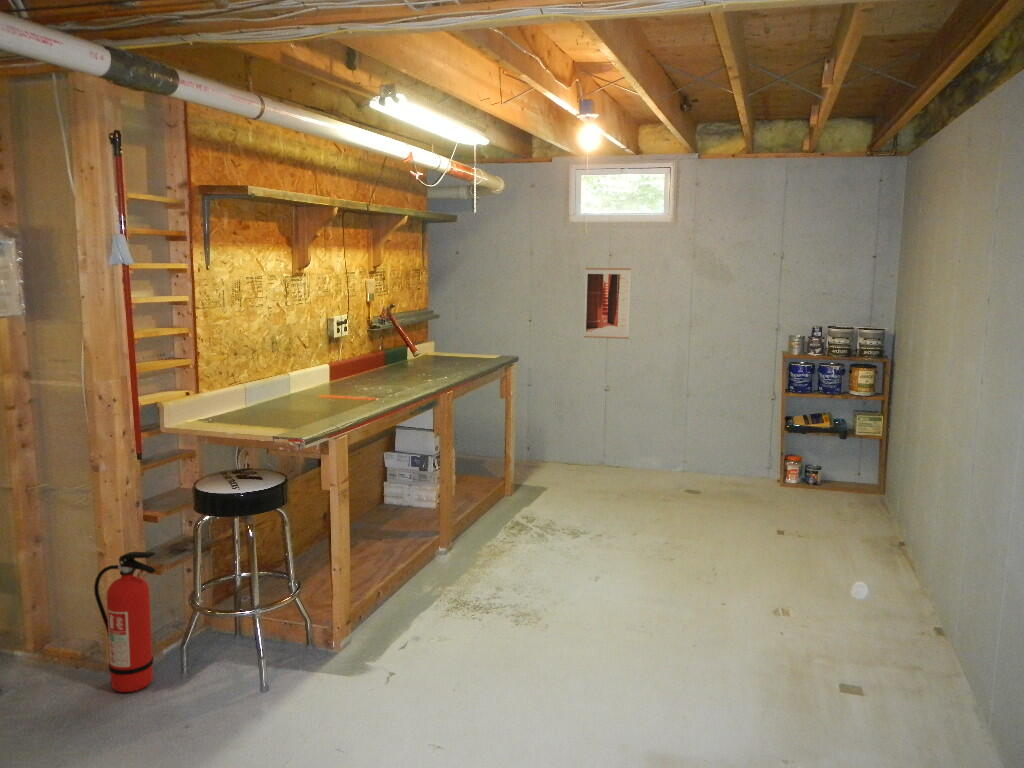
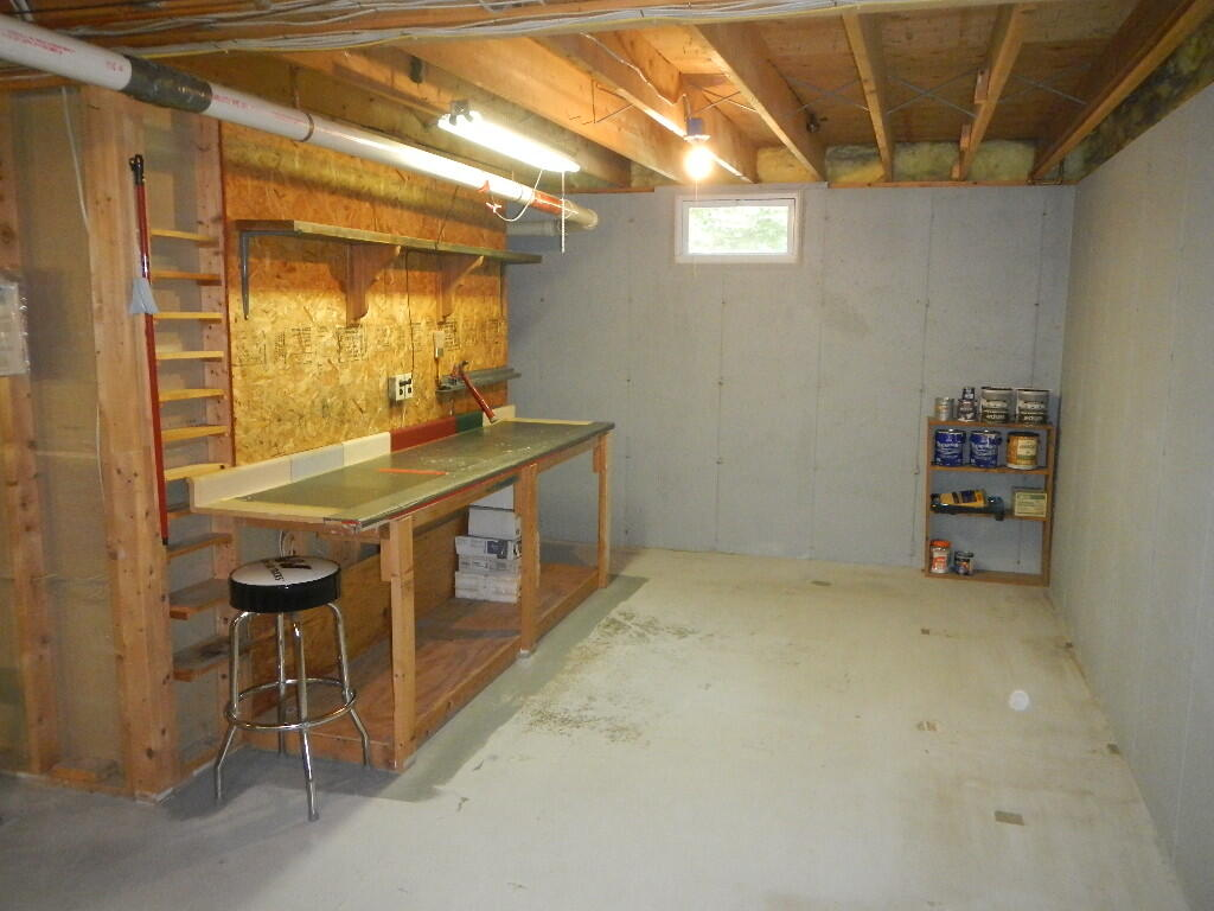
- fire extinguisher (125, 618)
- wall art (607, 303)
